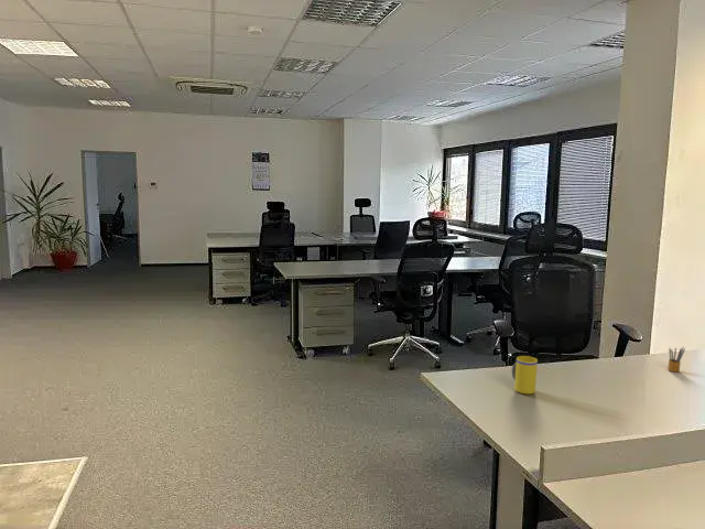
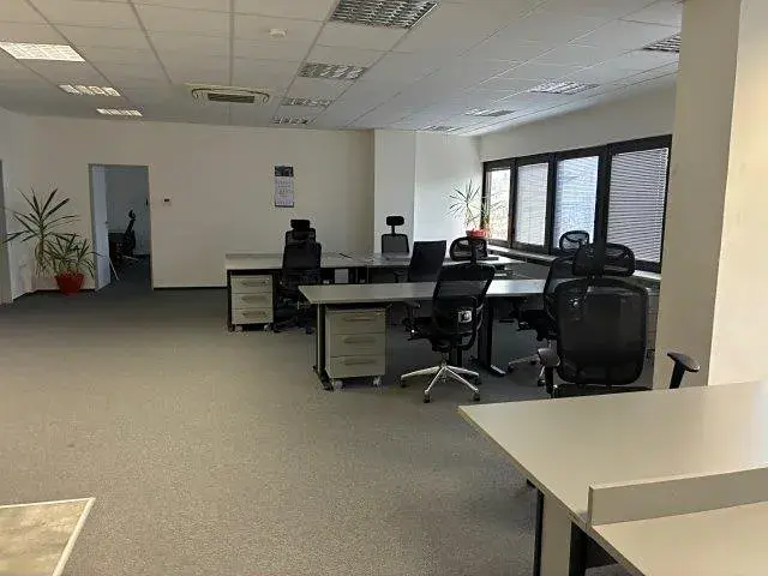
- pencil box (674, 358)
- mug (522, 374)
